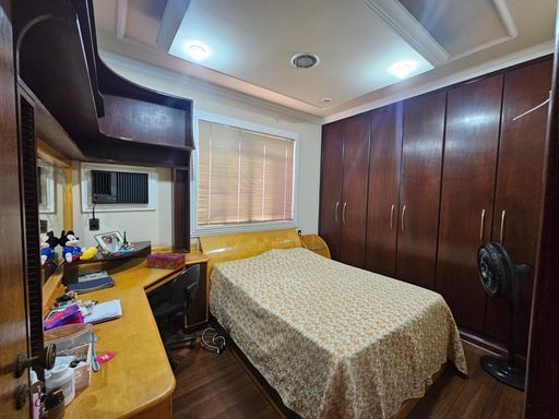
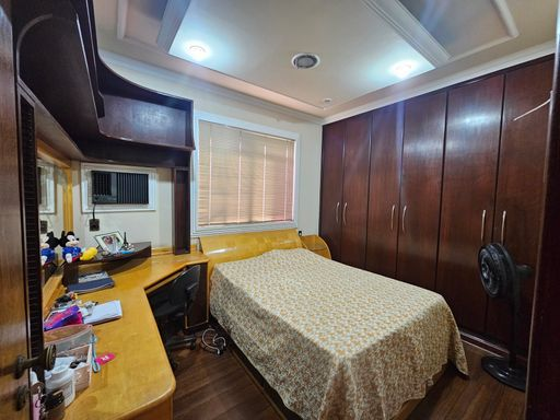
- tissue box (166, 260)
